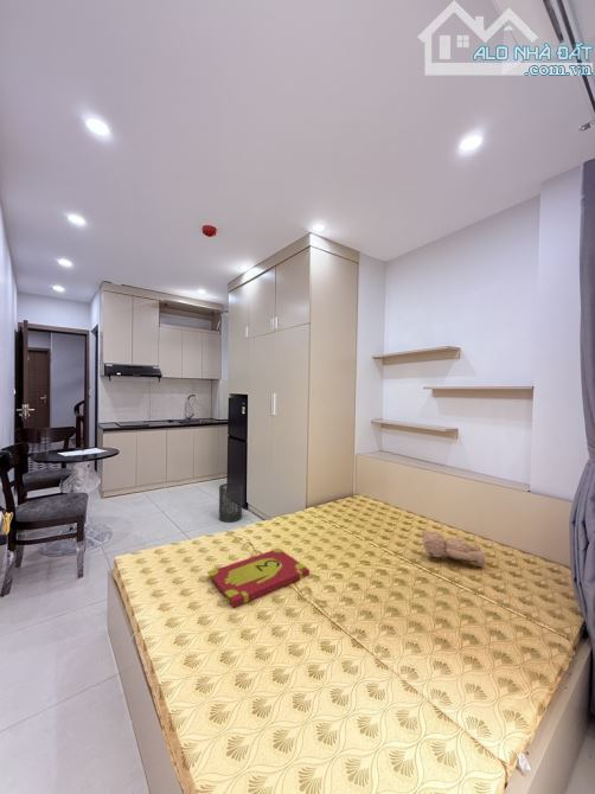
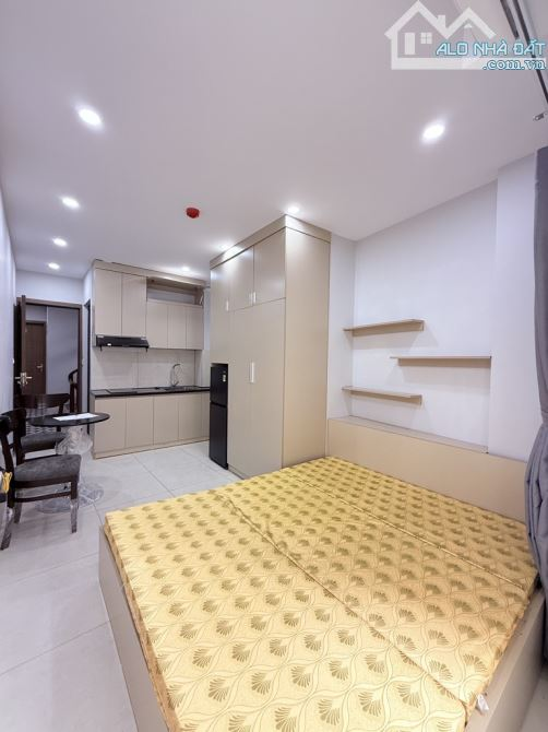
- trash can (230, 501)
- book (258, 572)
- teddy bear (450, 546)
